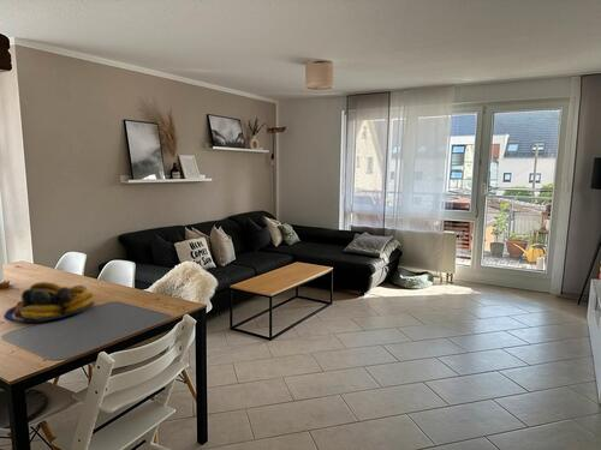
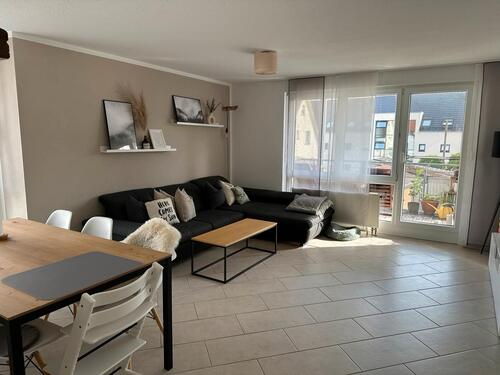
- fruit bowl (49, 295)
